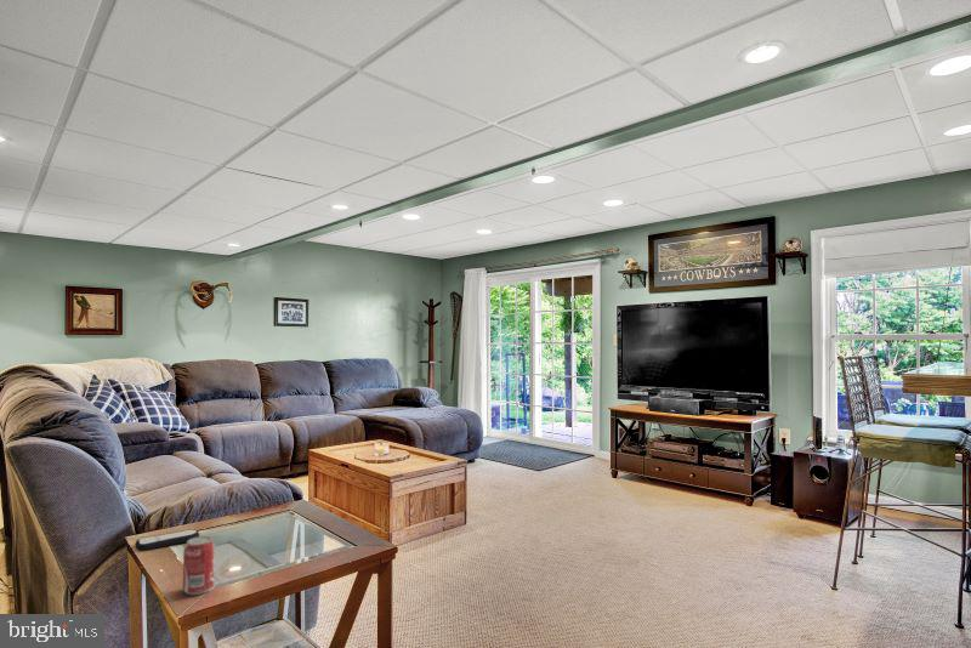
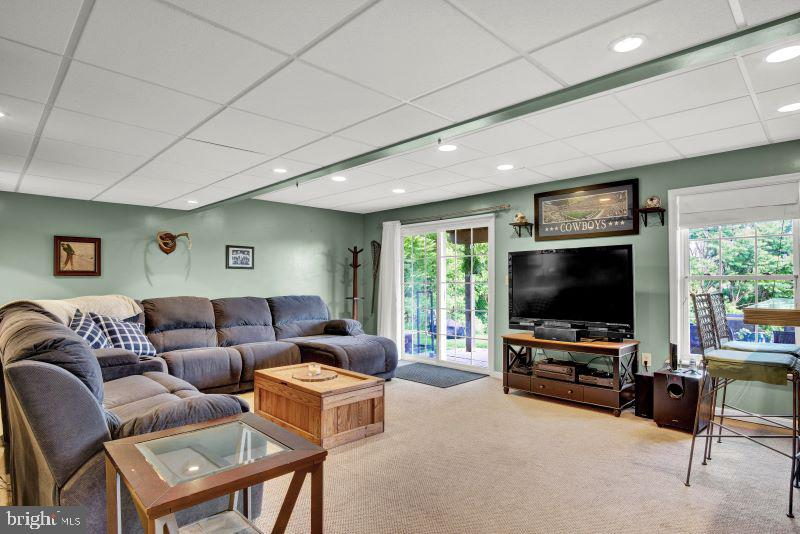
- beverage can (198, 564)
- remote control (167, 539)
